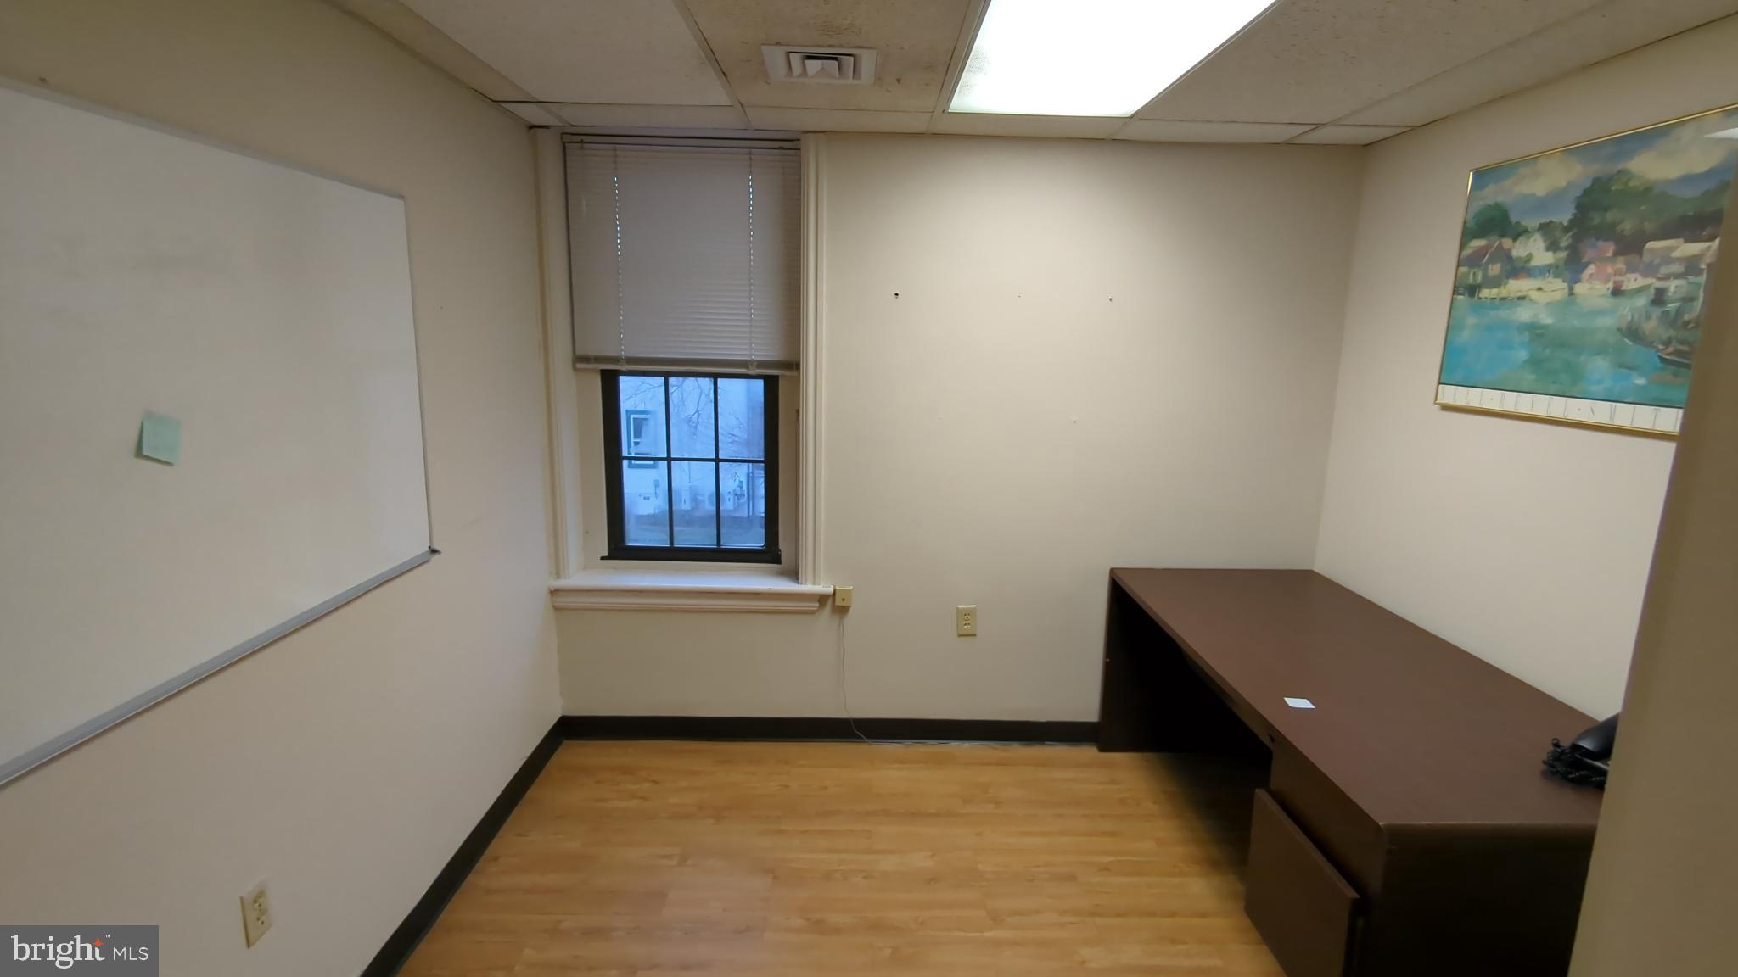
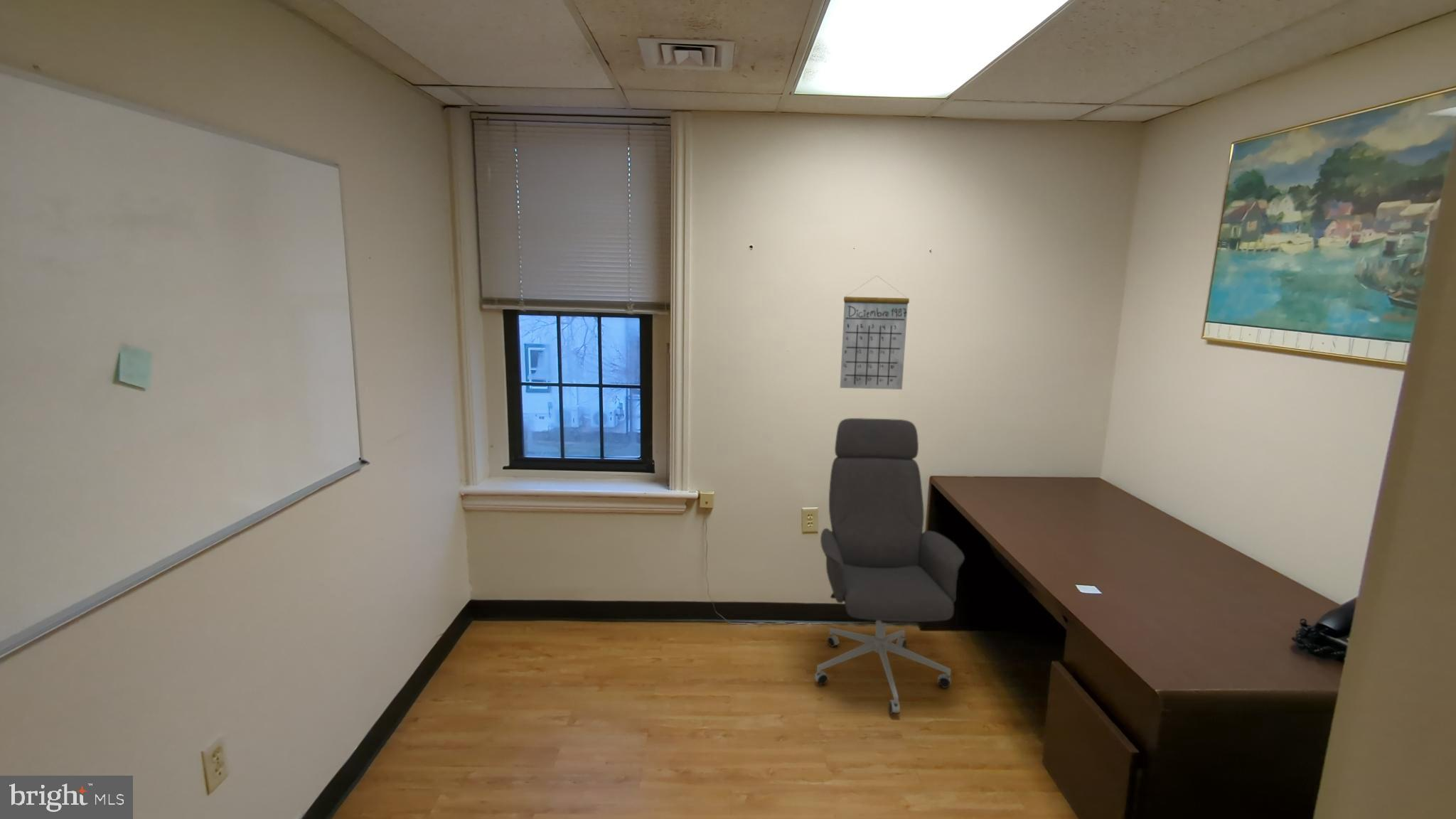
+ office chair (884, 552)
+ calendar (874, 333)
